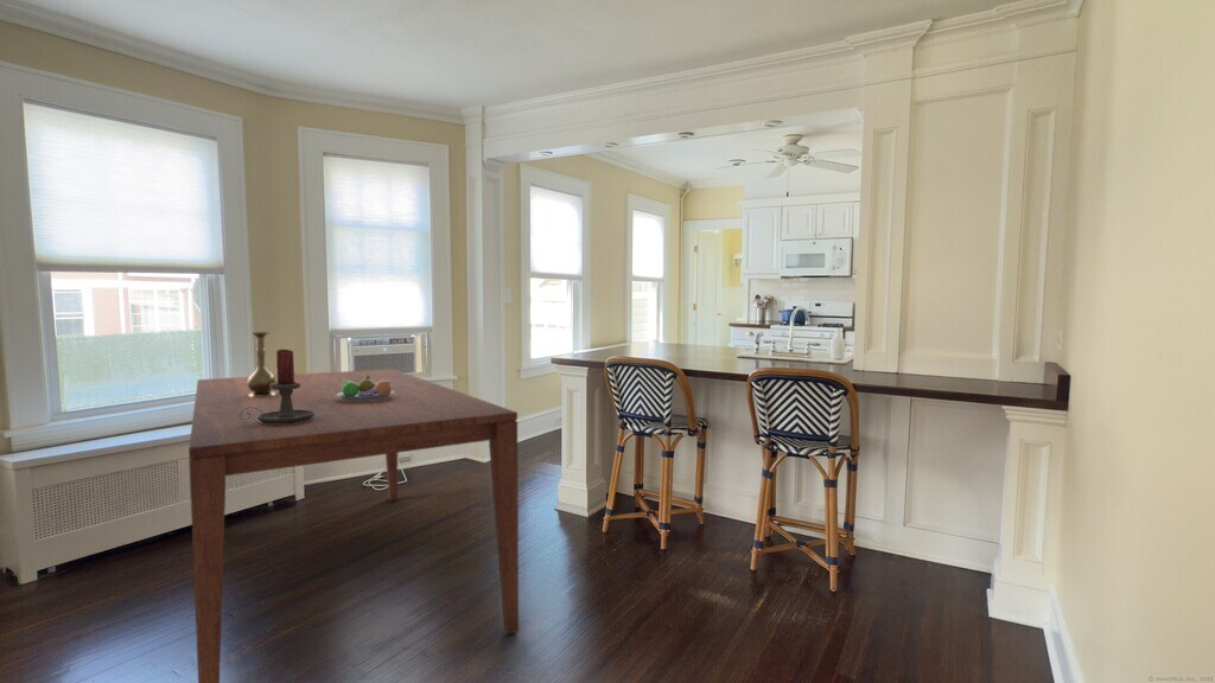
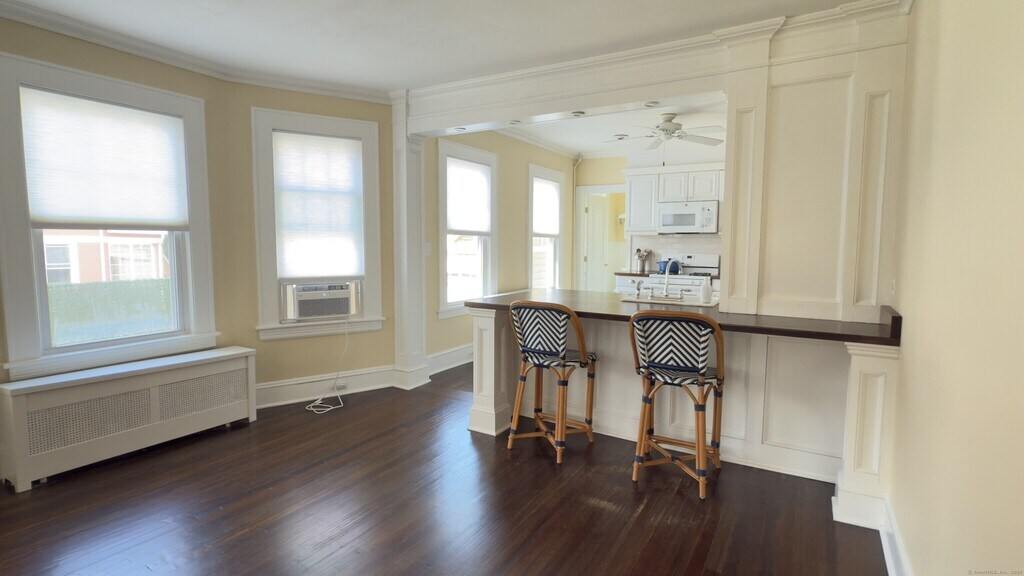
- candle holder (276, 384)
- fruit bowl (364, 387)
- vase (261, 363)
- dining table (329, 461)
